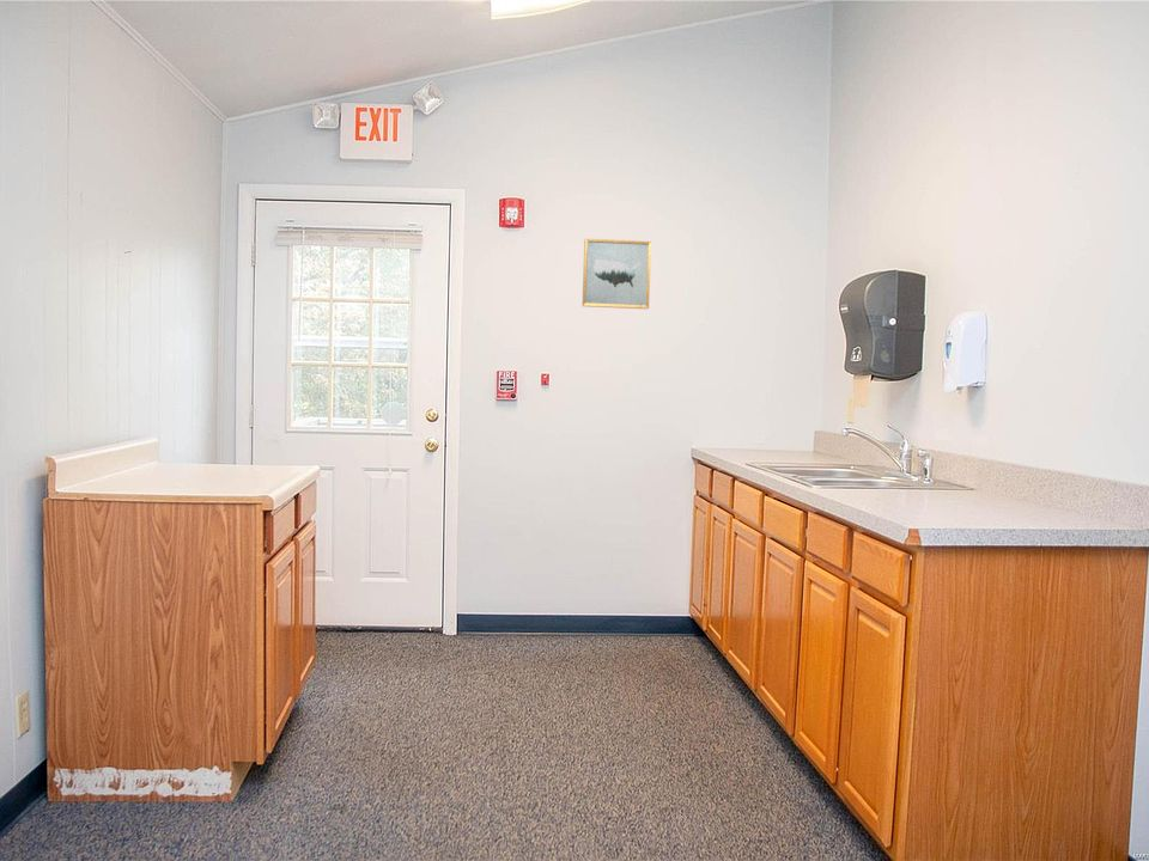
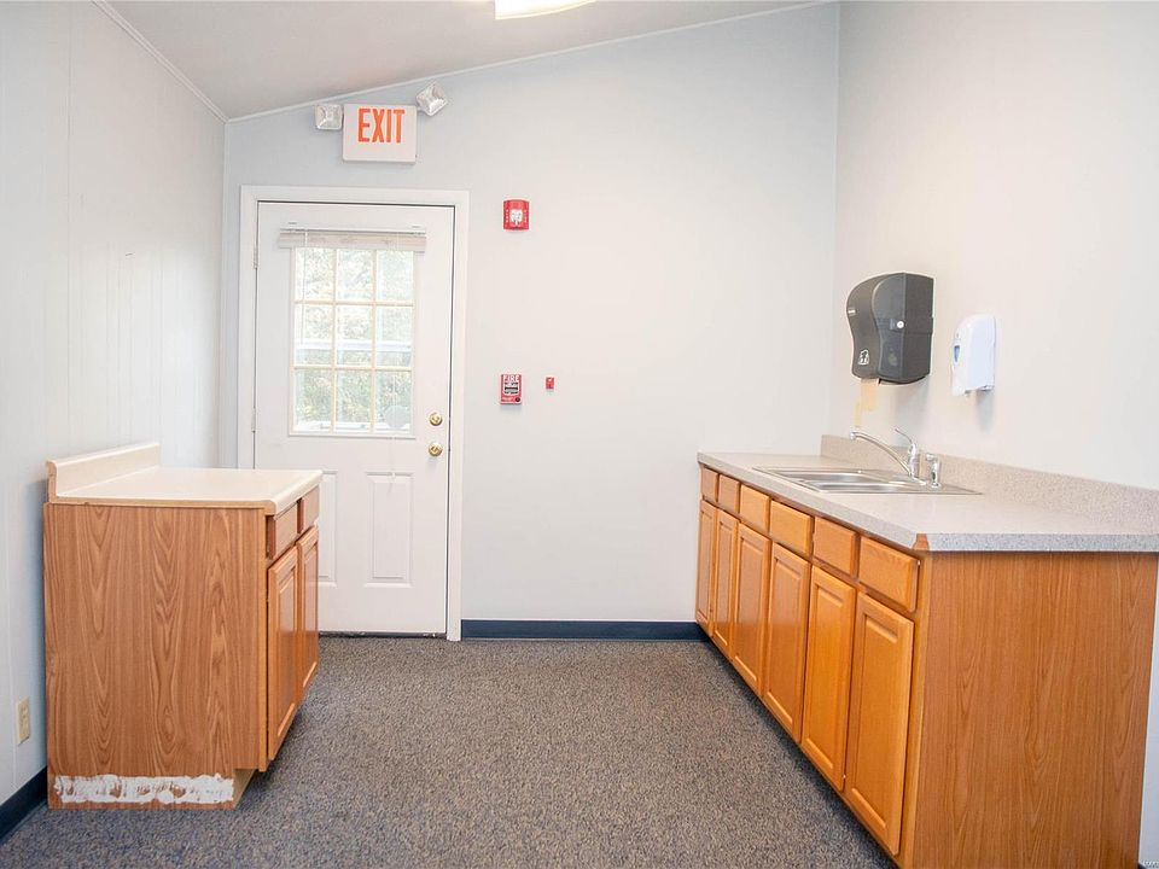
- wall art (616, 274)
